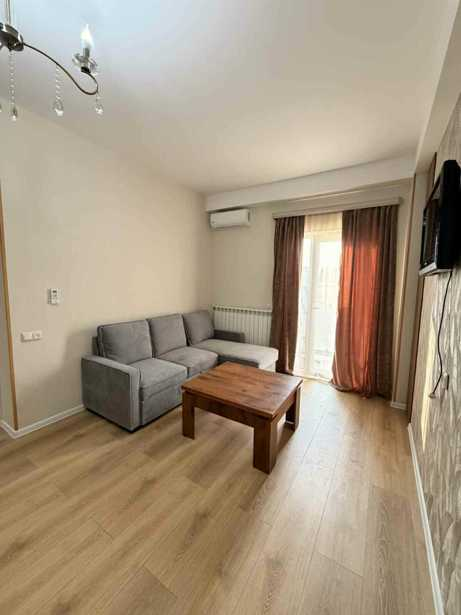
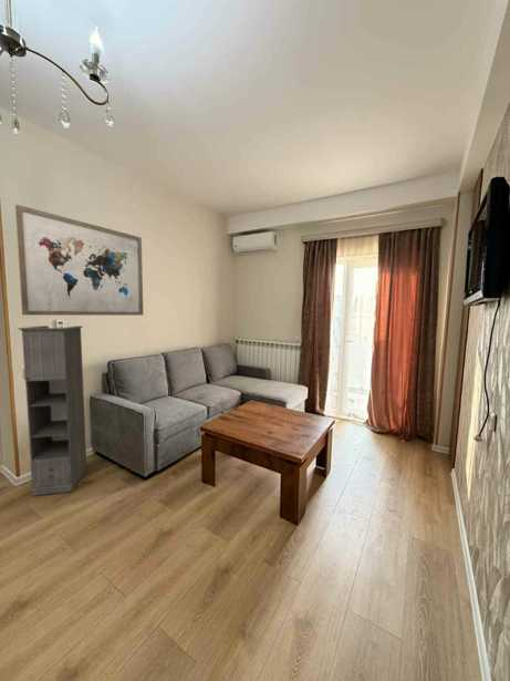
+ wall art (91, 270)
+ storage cabinet (58, 406)
